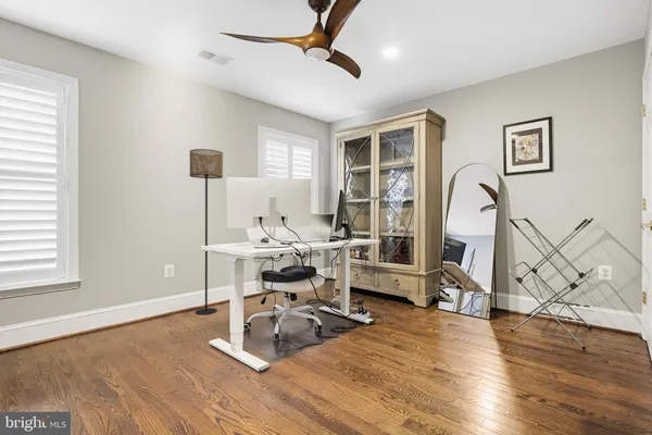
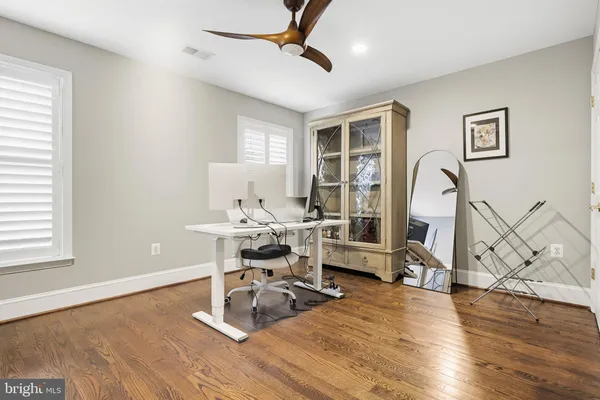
- floor lamp (205, 232)
